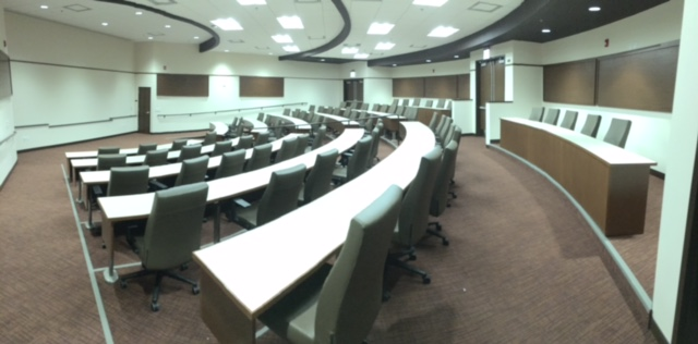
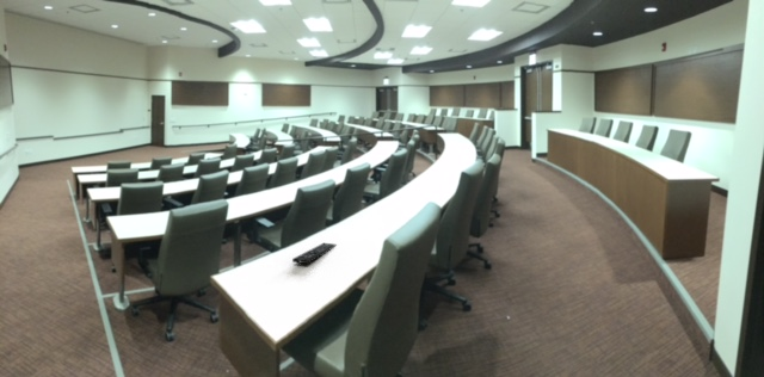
+ remote control (315, 252)
